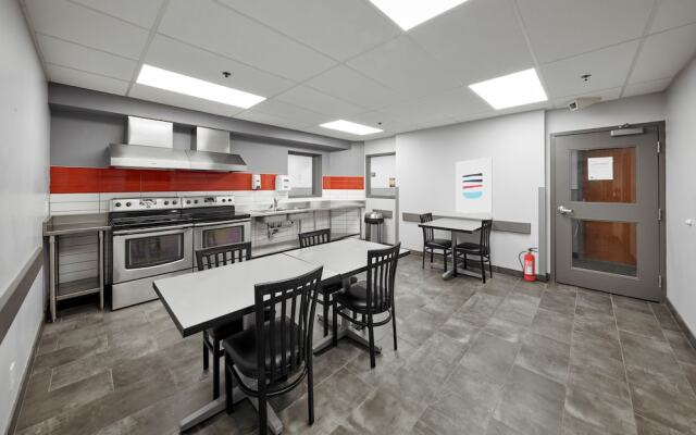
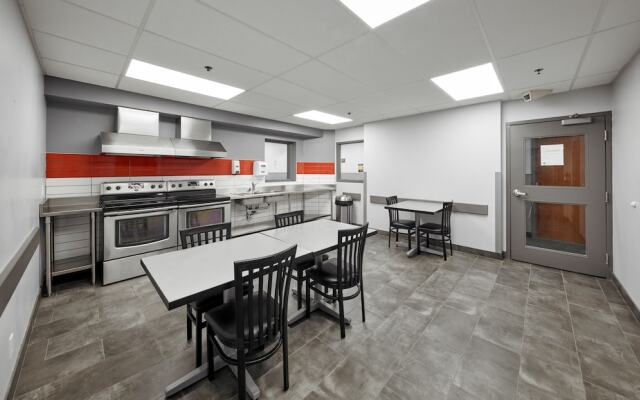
- fire extinguisher (527, 263)
- wall art (473, 186)
